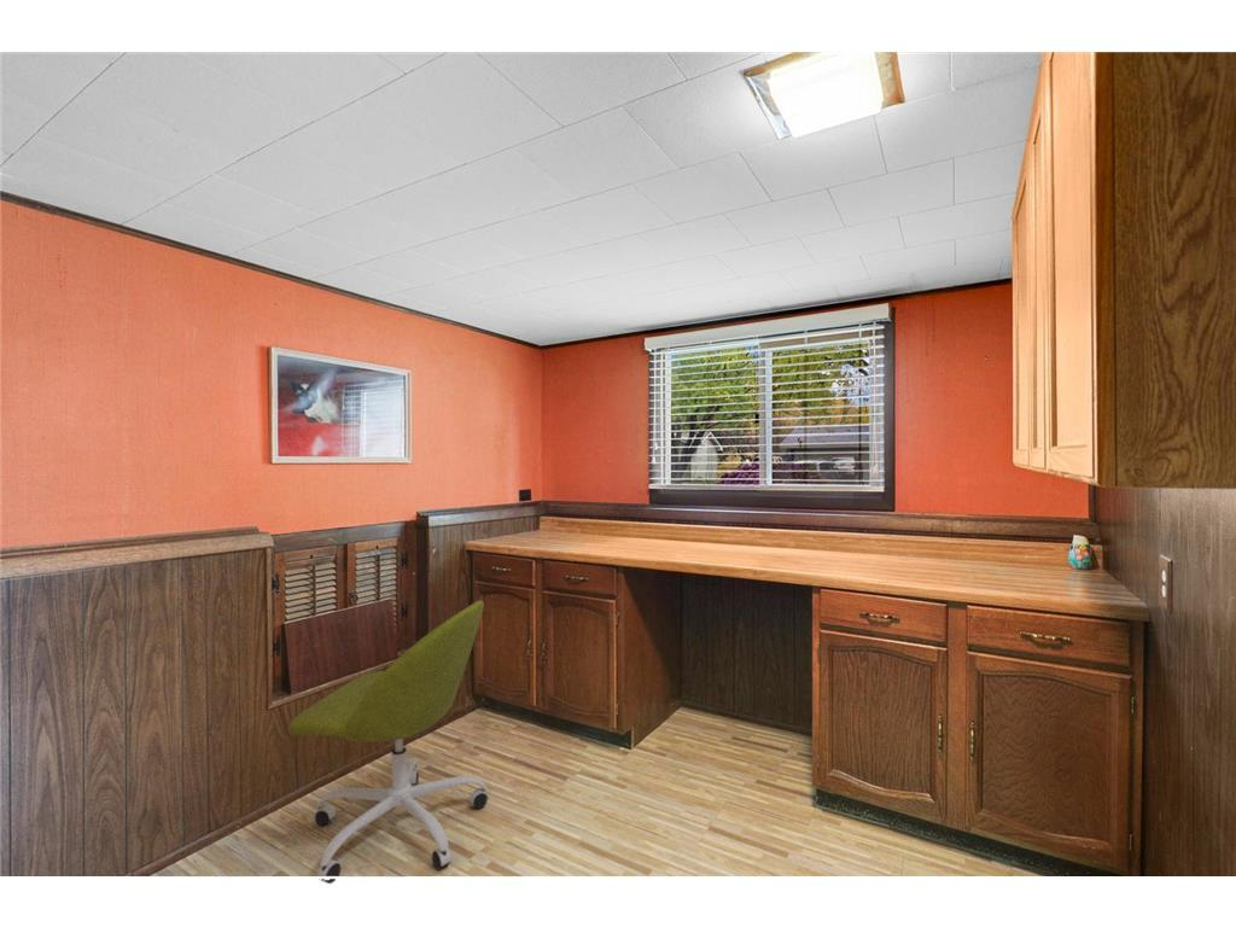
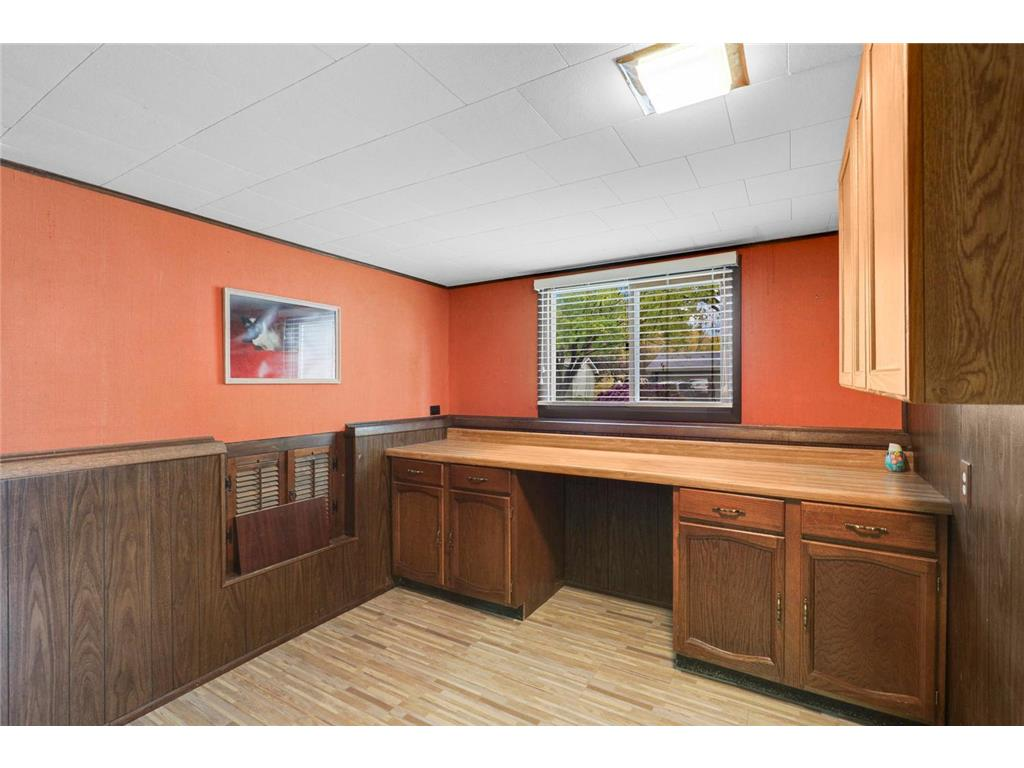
- office chair (395, 715)
